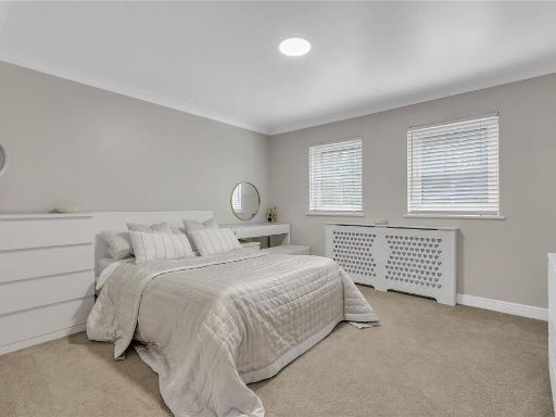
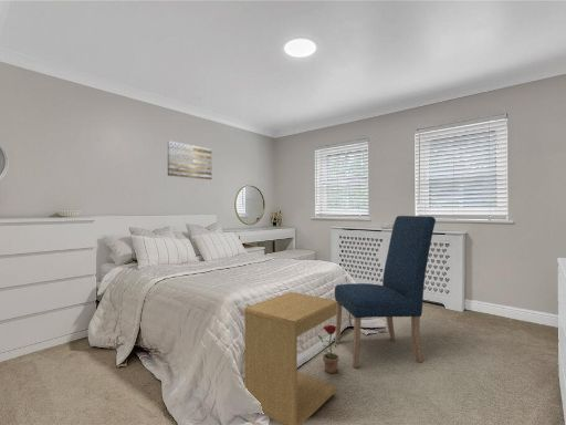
+ wall art (190, 160)
+ chair (382, 283)
+ decorative plant (324, 345)
+ side table (292, 353)
